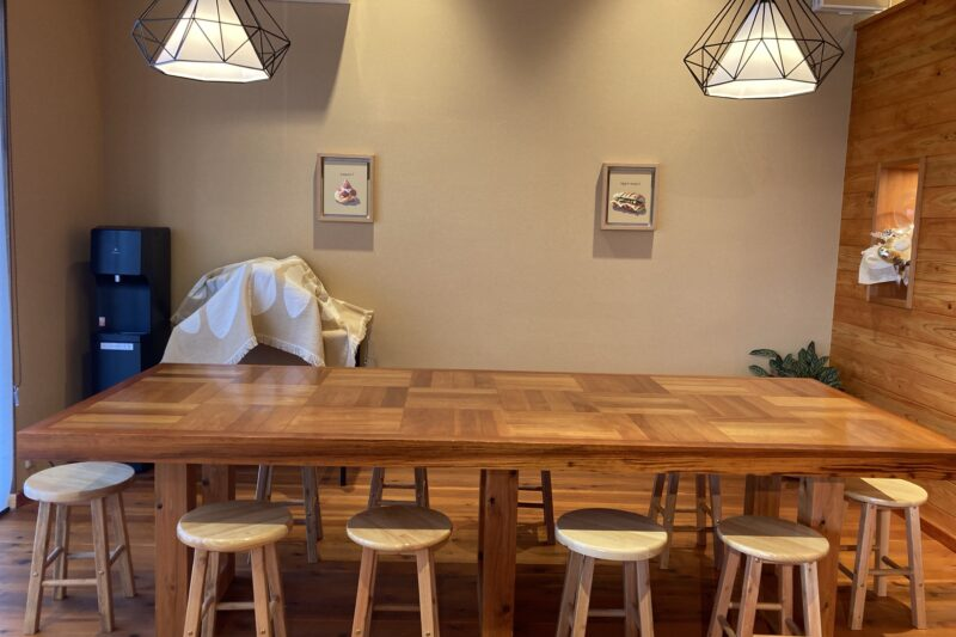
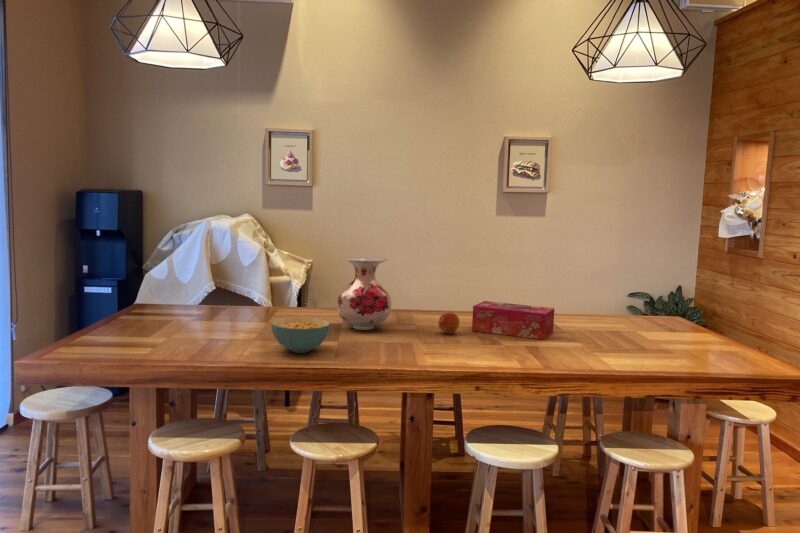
+ vase (364, 293)
+ cereal bowl (300, 336)
+ fruit (448, 323)
+ tissue box (513, 319)
